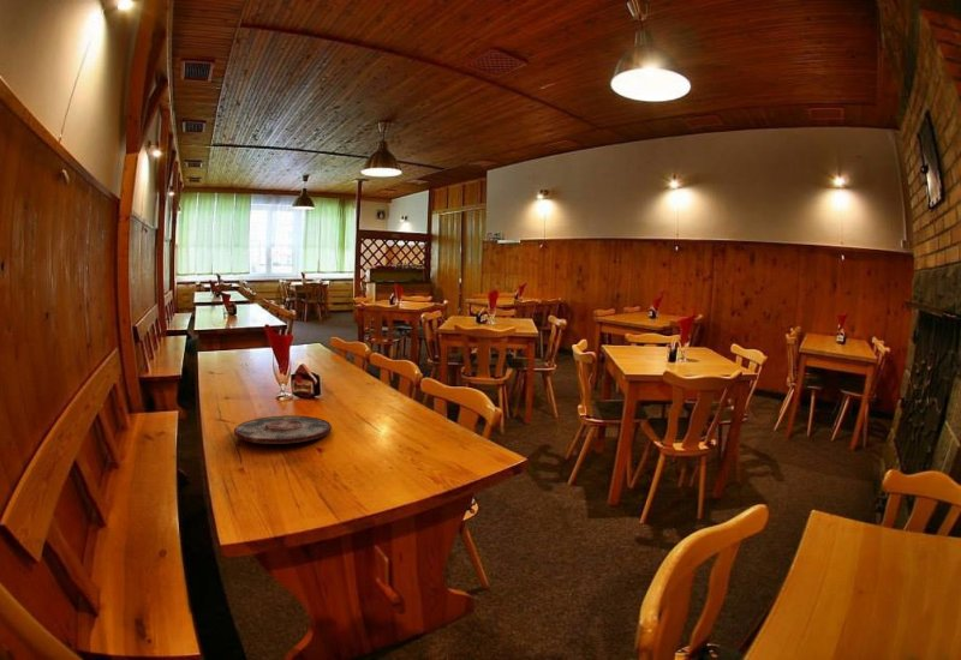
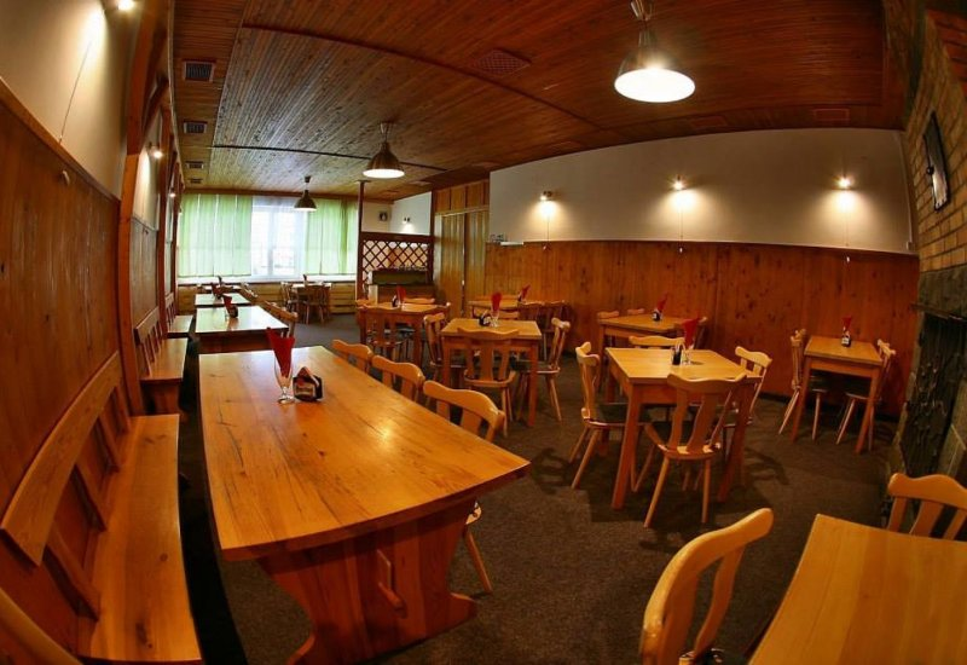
- plate (283, 428)
